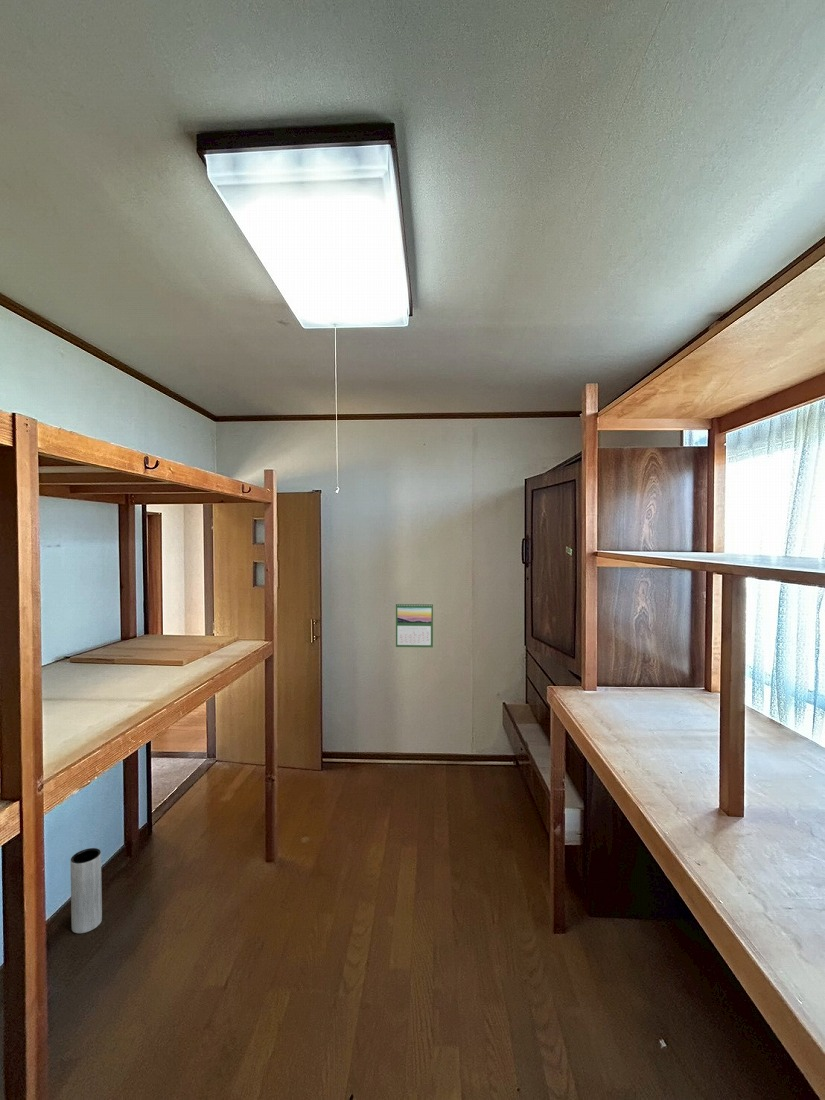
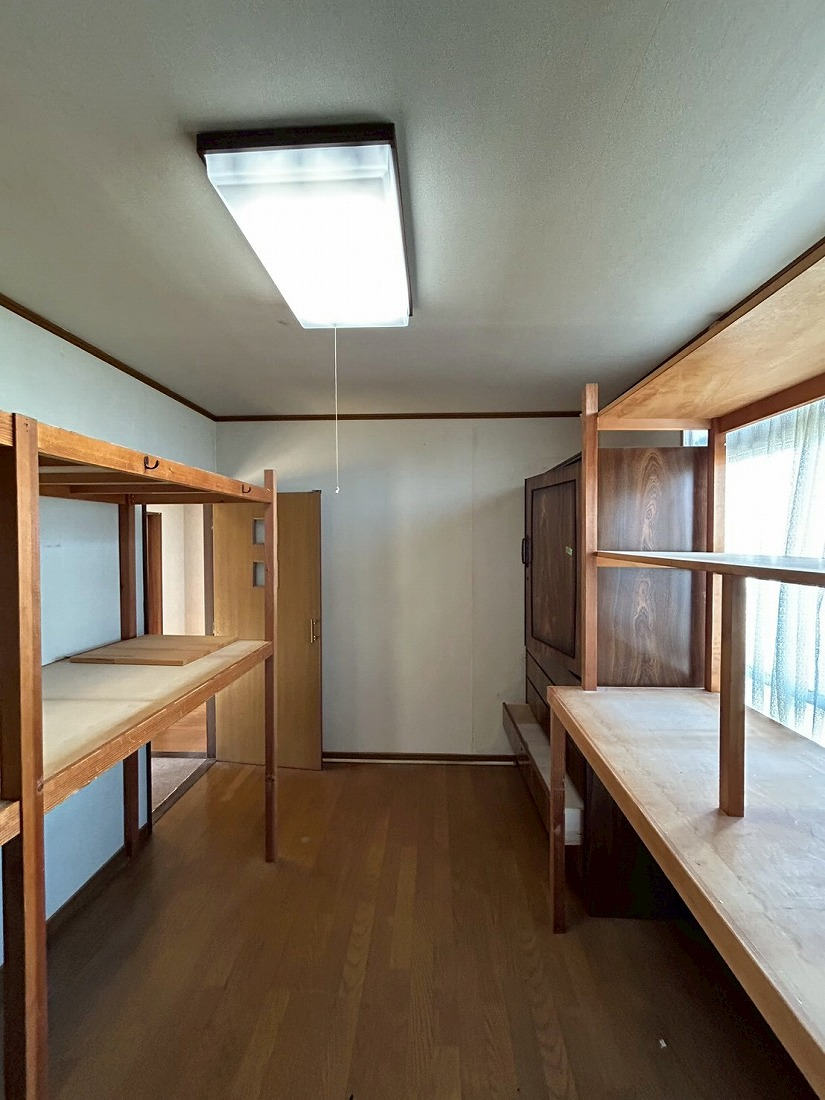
- calendar (414, 624)
- vase (86, 889)
